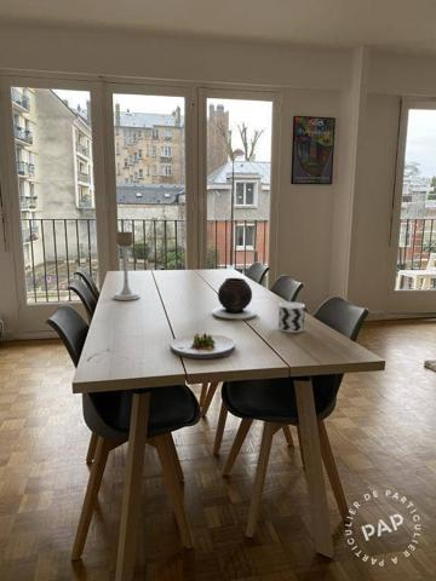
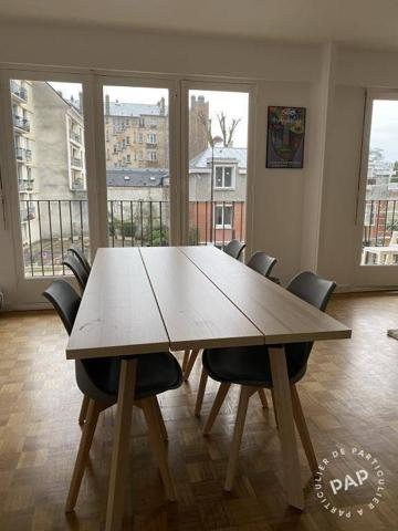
- candle holder (125, 265)
- cup (289, 316)
- salad plate (202, 340)
- vase (234, 297)
